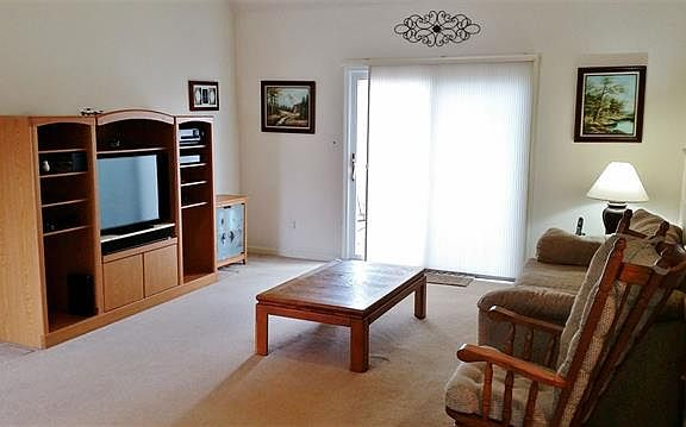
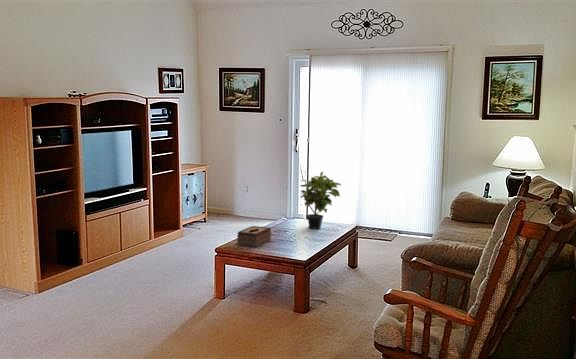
+ potted plant (317, 200)
+ tissue box (254, 236)
